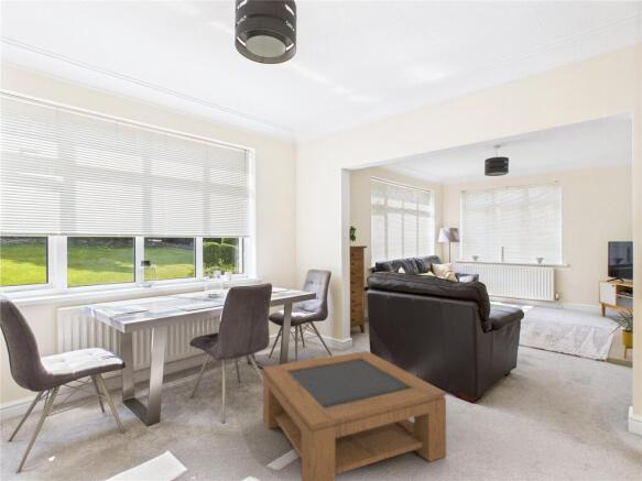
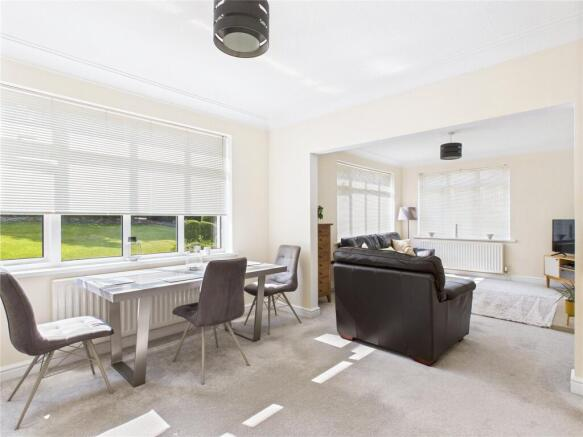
- coffee table (346, 407)
